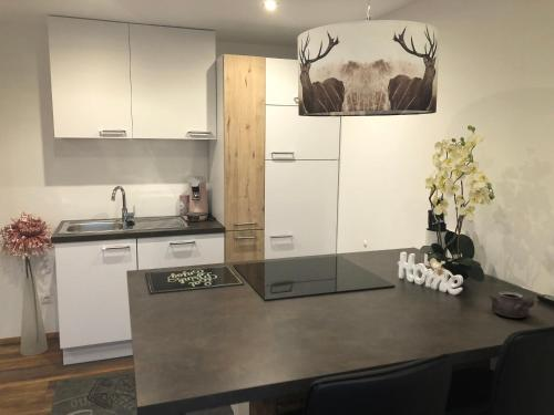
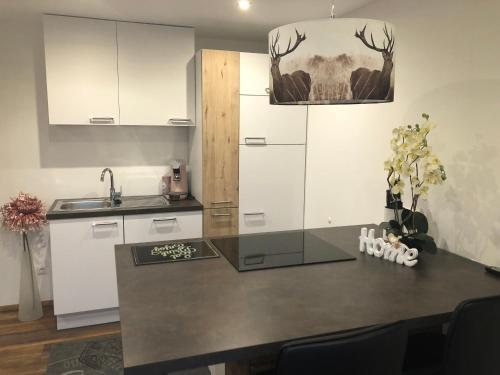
- teapot (513, 303)
